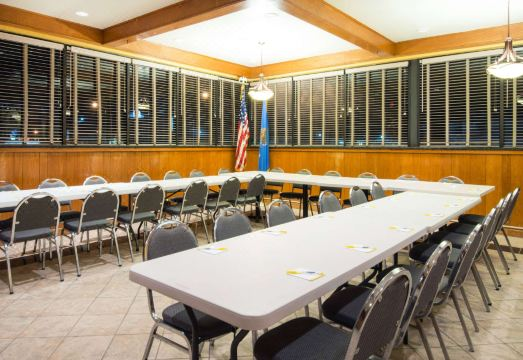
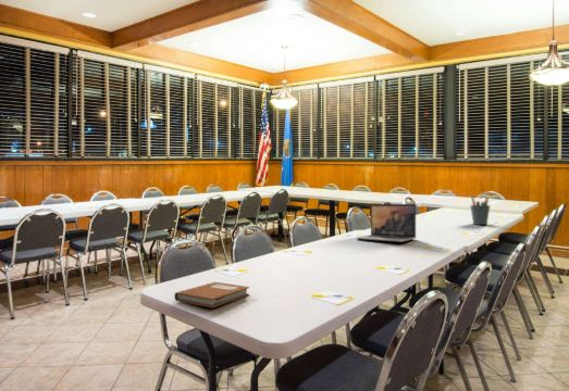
+ laptop (385, 222)
+ pen holder (480, 210)
+ notebook (213, 292)
